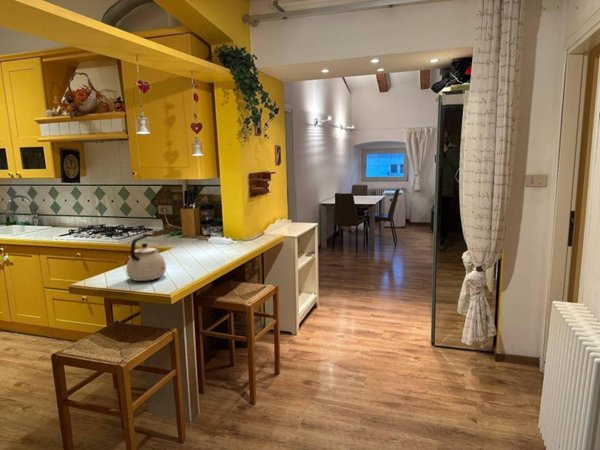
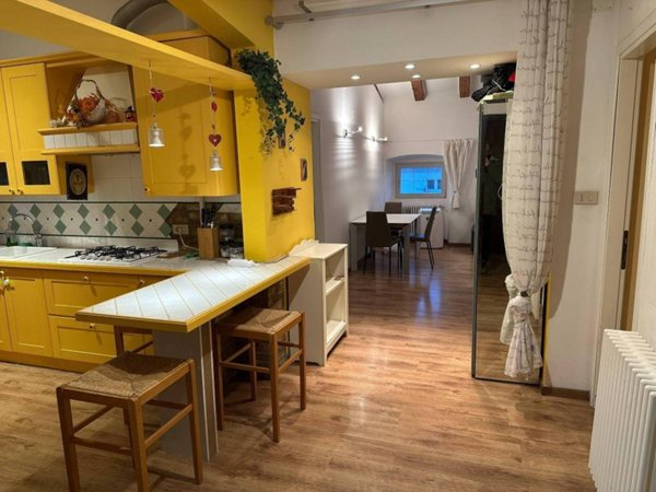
- kettle (145, 256)
